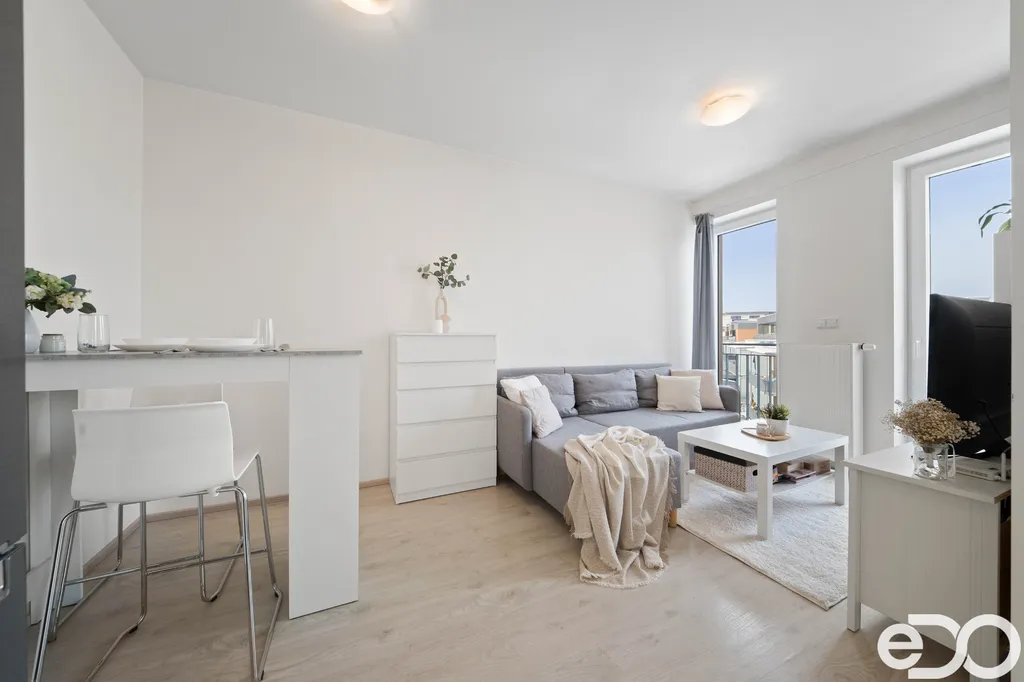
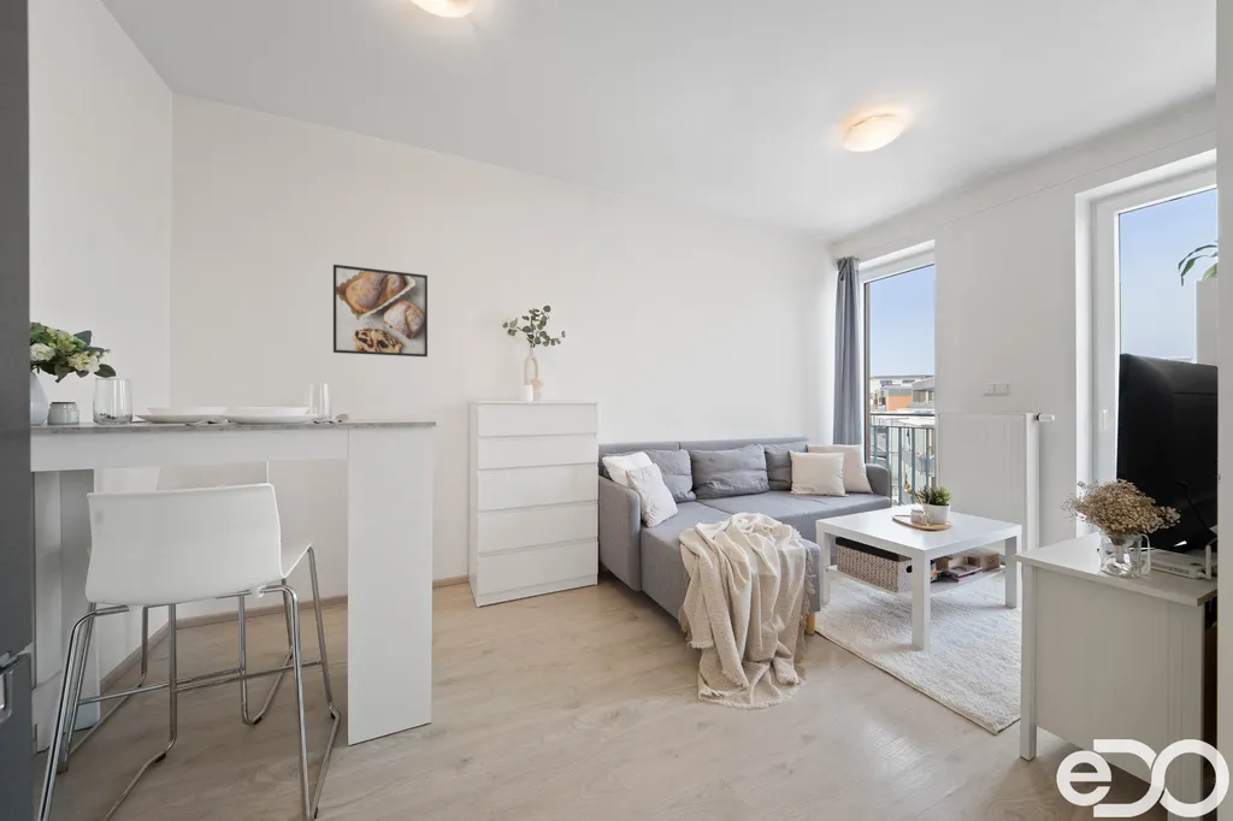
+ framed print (382, 312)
